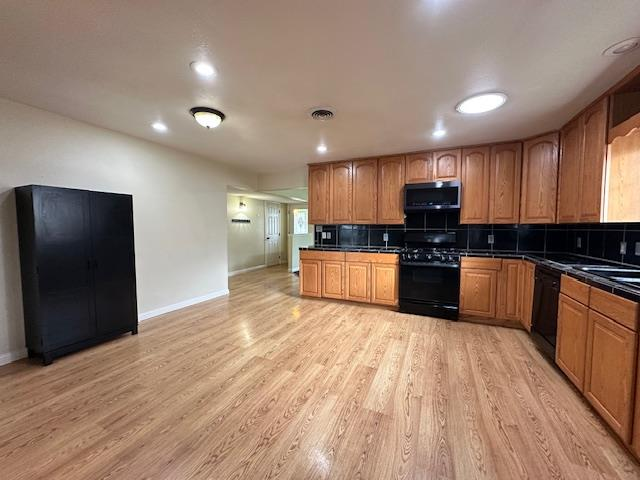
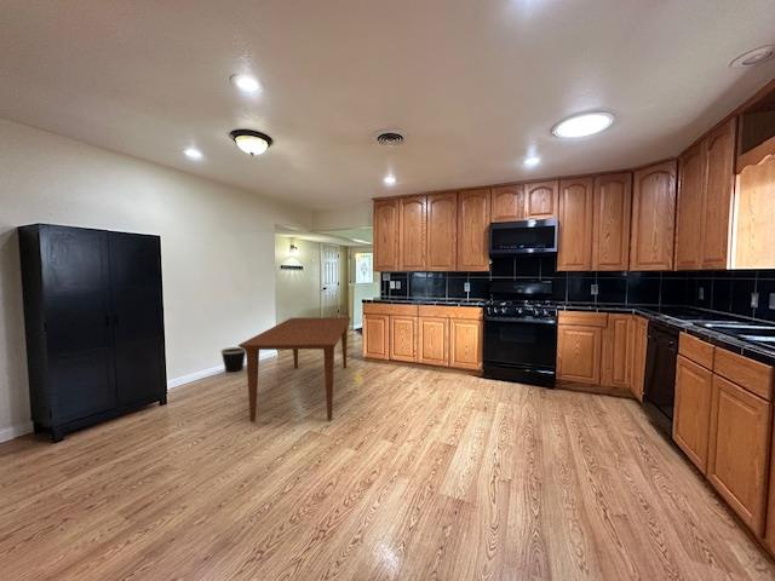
+ dining table (309, 349)
+ wastebasket (234, 361)
